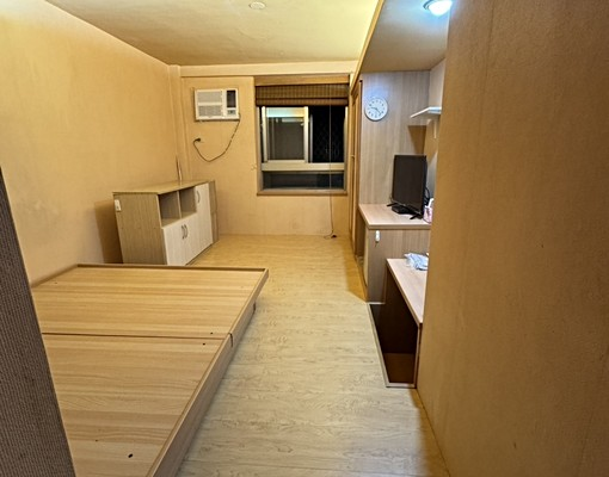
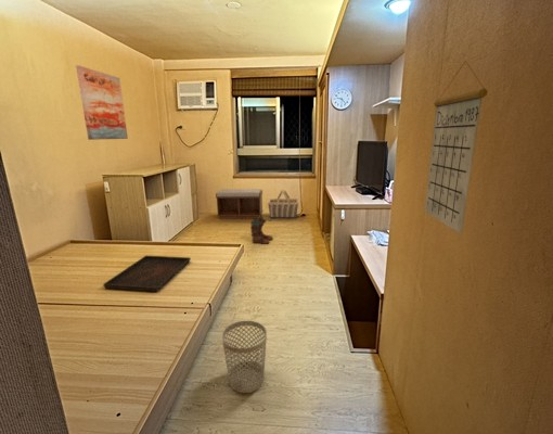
+ bench (240, 203)
+ wastebasket (245, 357)
+ wall art (104, 106)
+ serving tray (151, 271)
+ basket (283, 203)
+ calendar (450, 145)
+ boots (261, 228)
